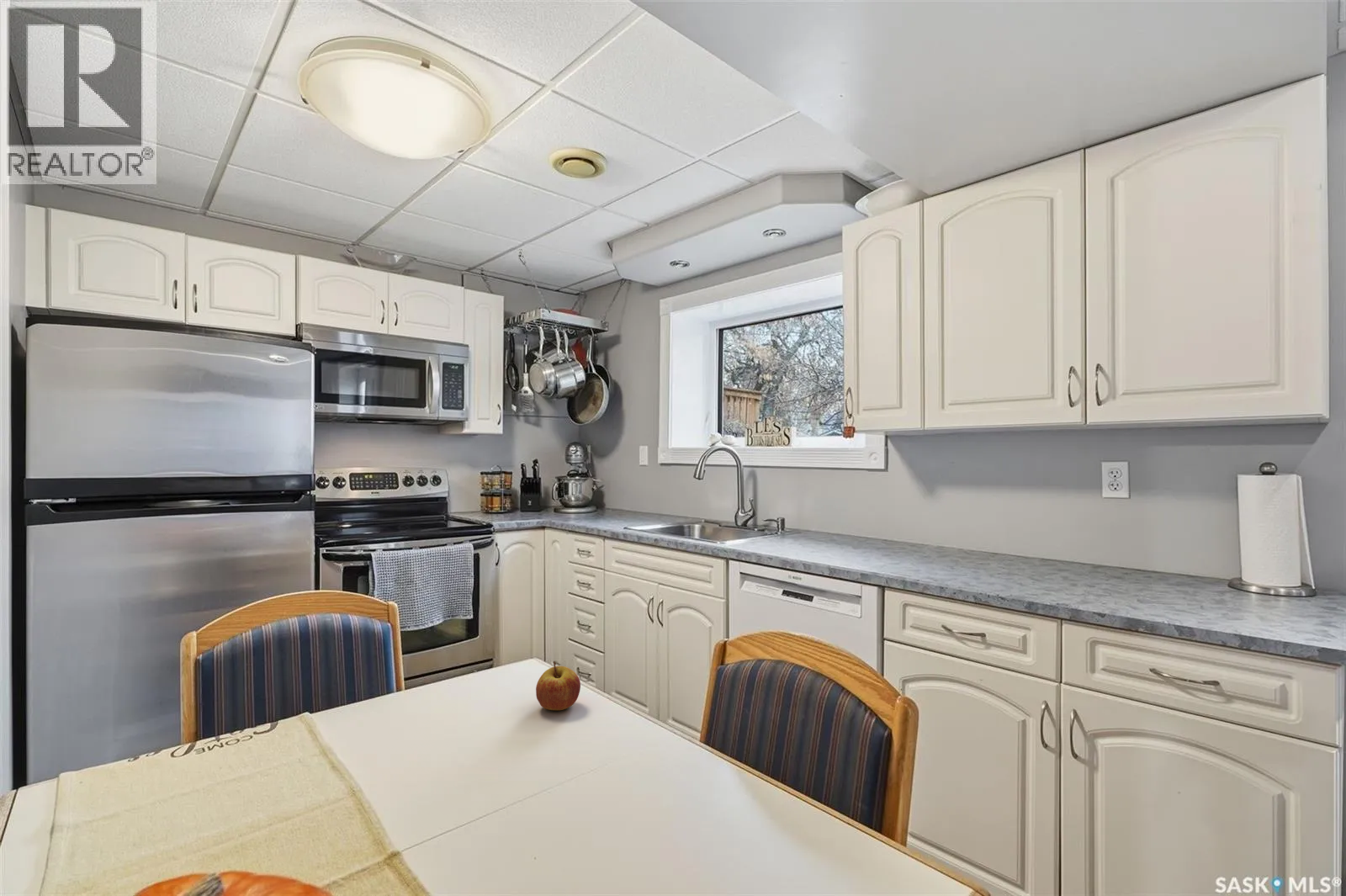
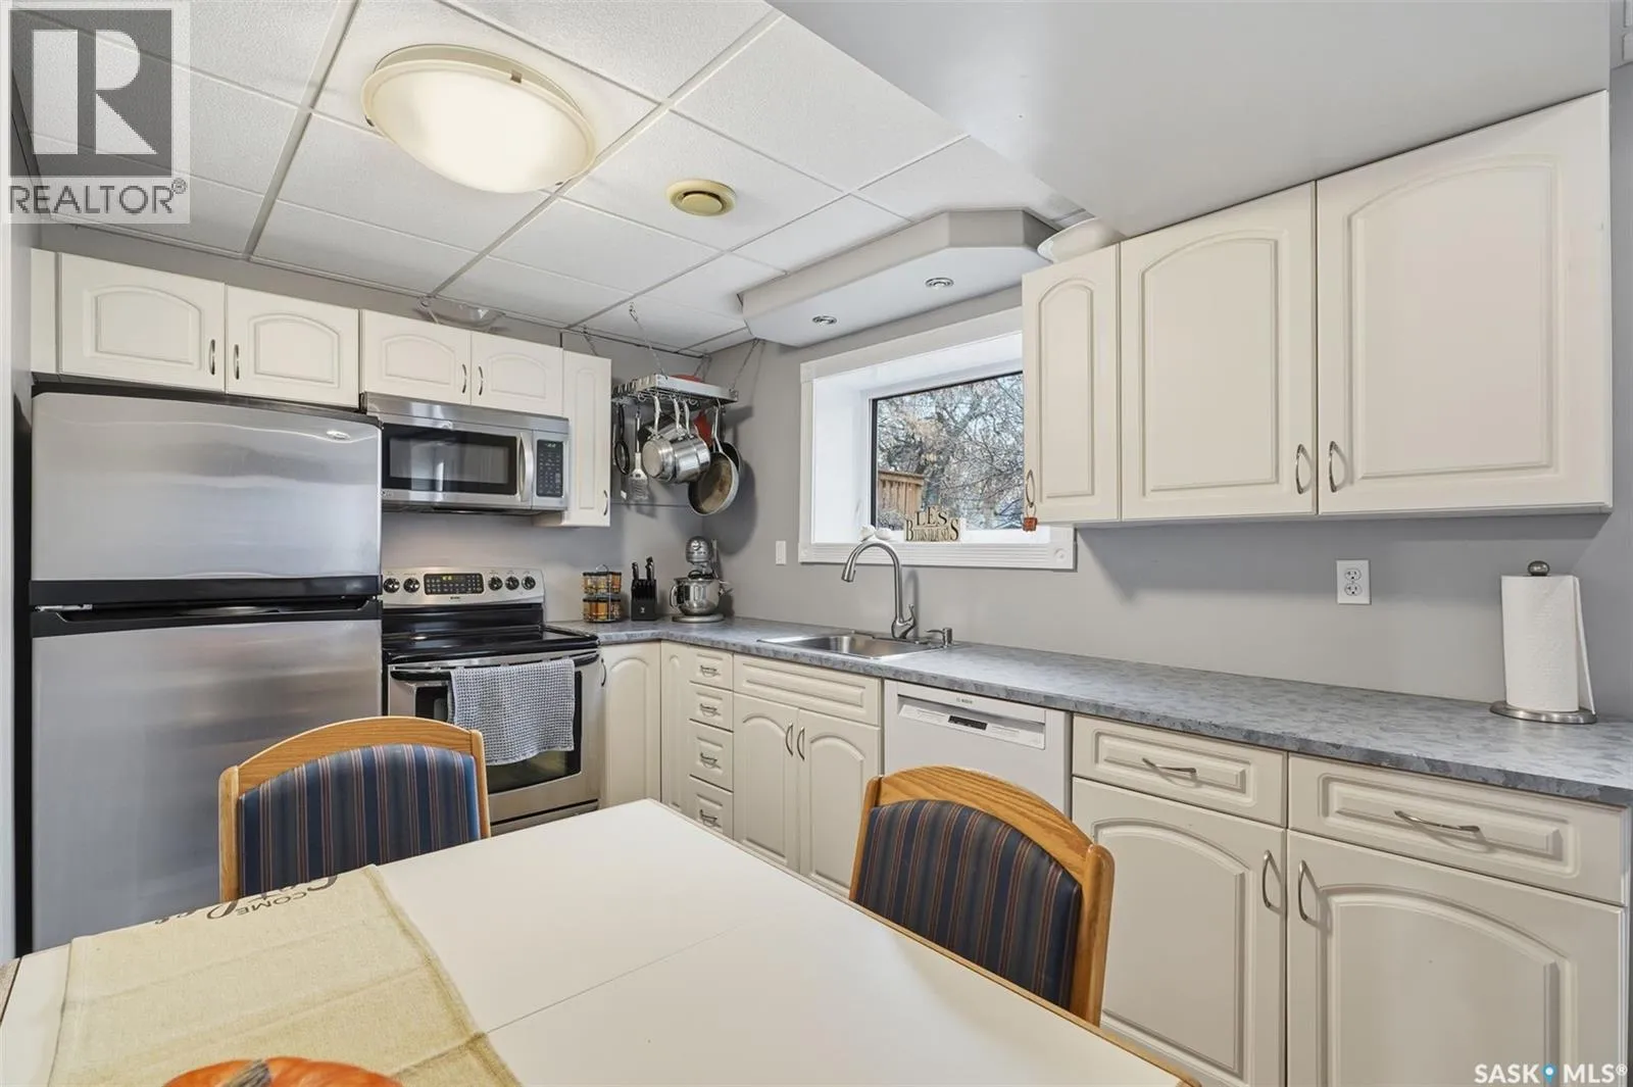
- apple (558, 684)
